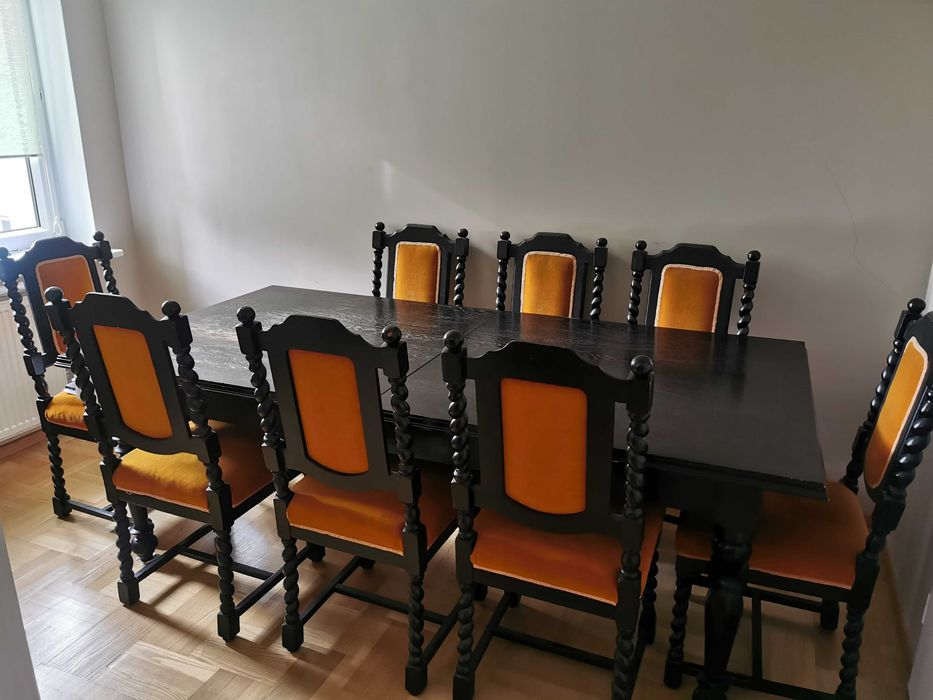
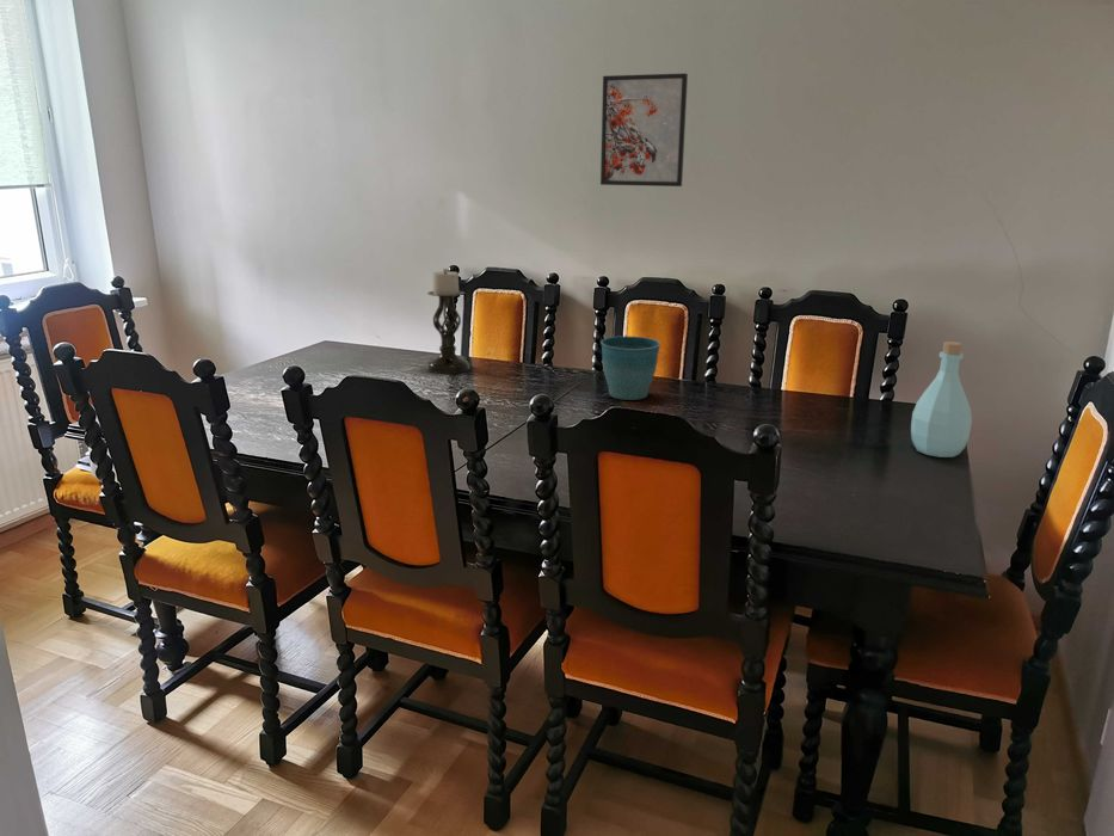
+ bottle (944, 398)
+ candle holder (447, 319)
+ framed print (642, 130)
+ flower pot (629, 369)
